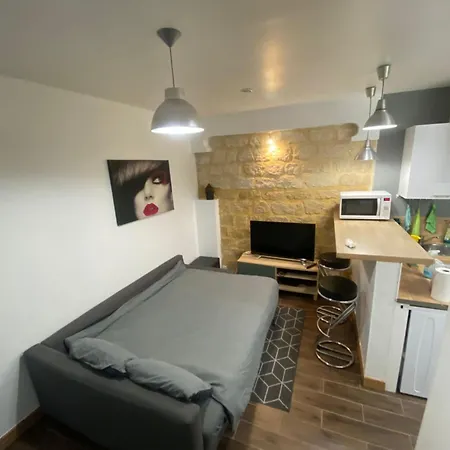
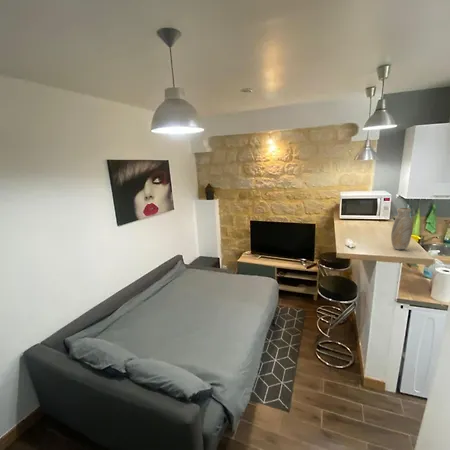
+ vase (401, 229)
